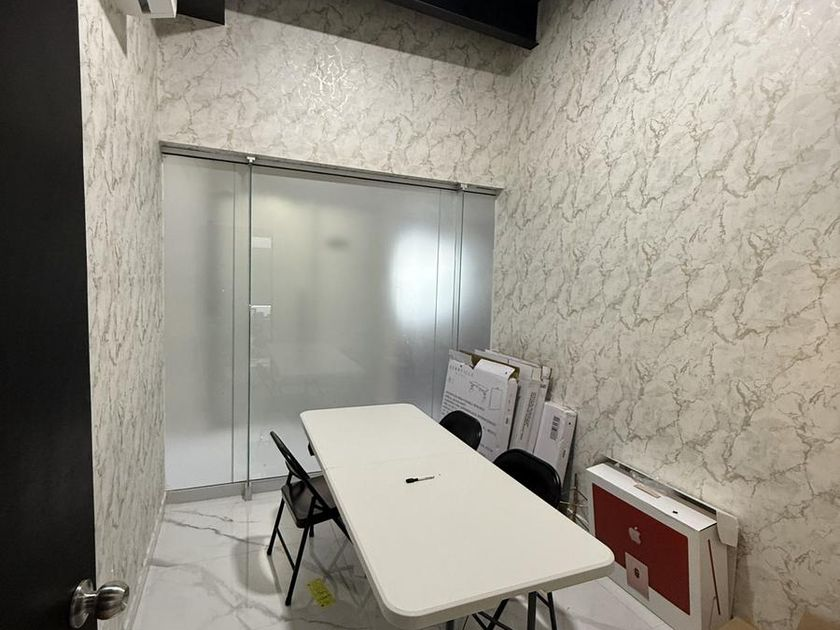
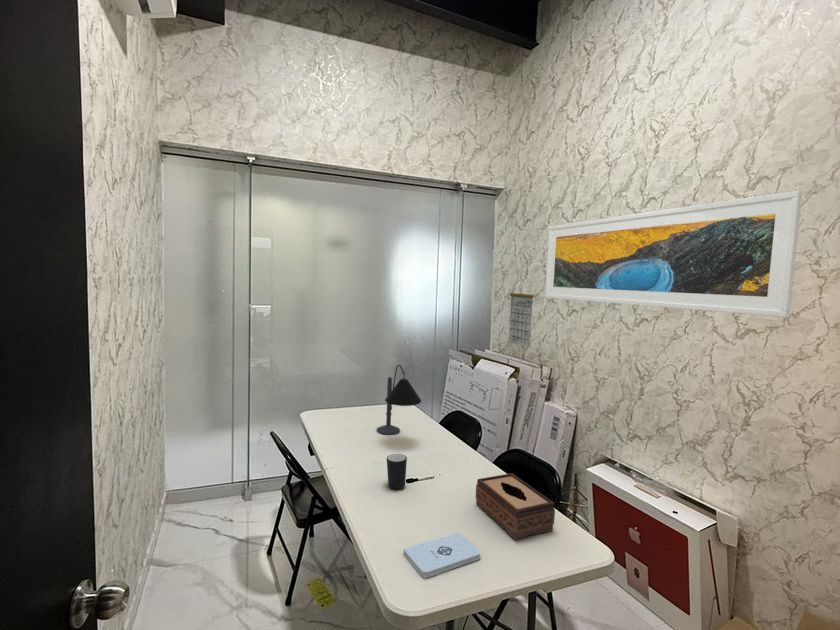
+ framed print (636, 259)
+ mug (394, 470)
+ tissue box (513, 503)
+ notepad (442, 553)
+ desk lamp (396, 401)
+ calendar (520, 313)
